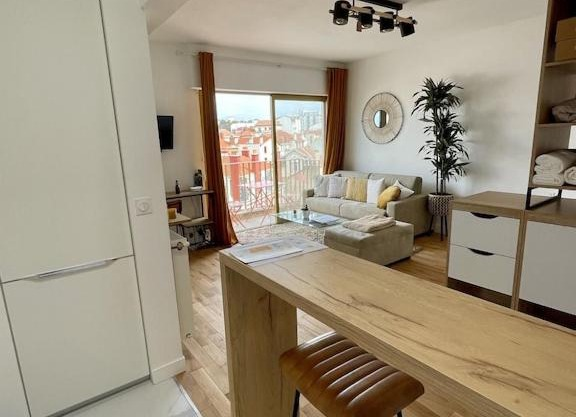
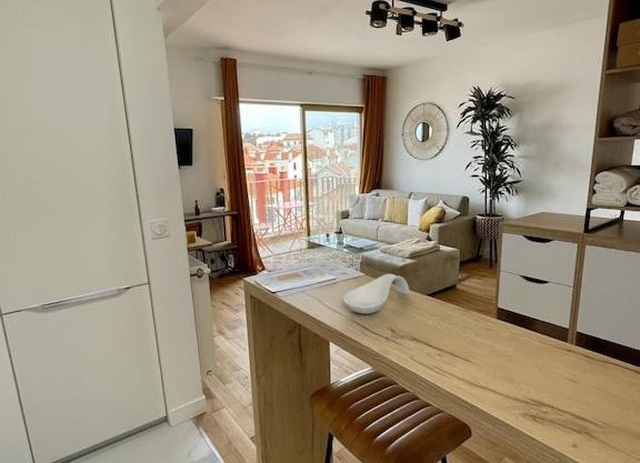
+ spoon rest (378, 291)
